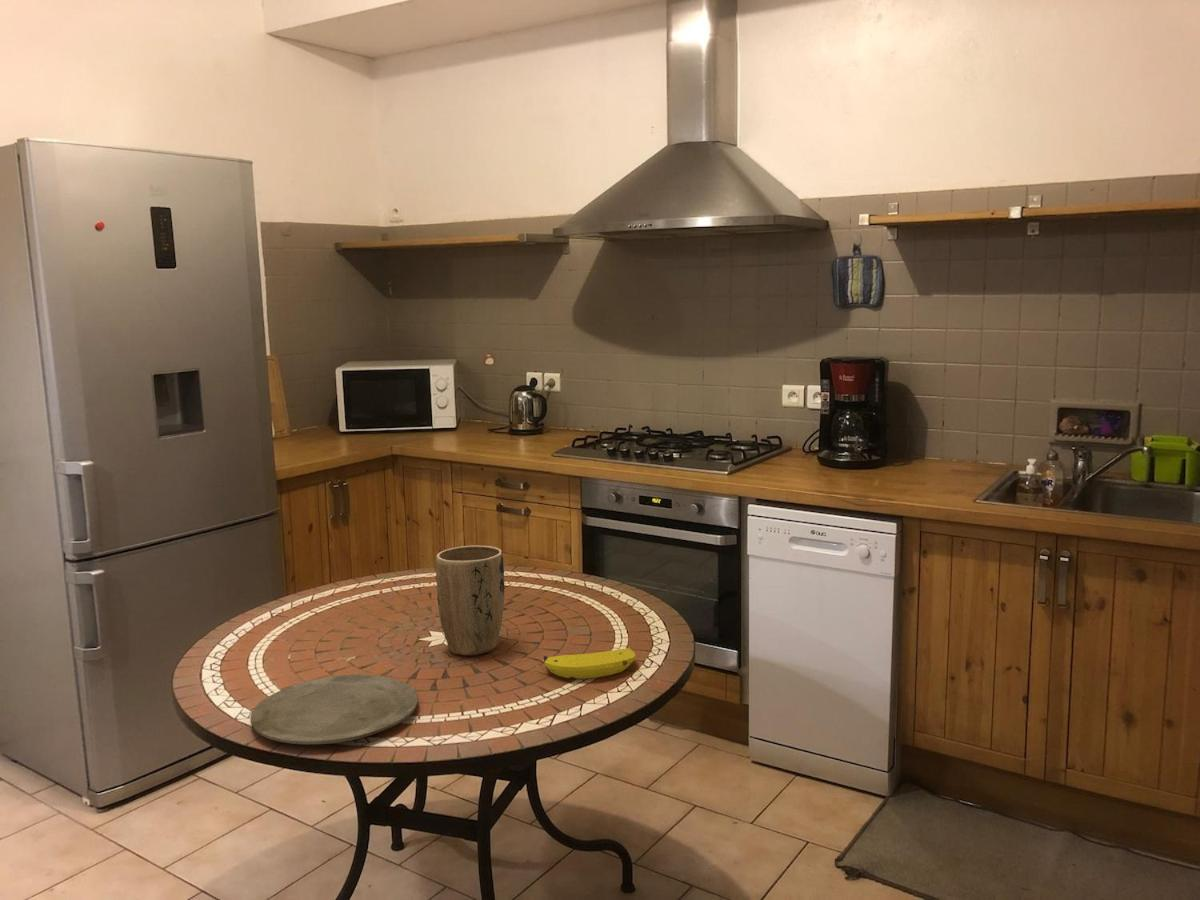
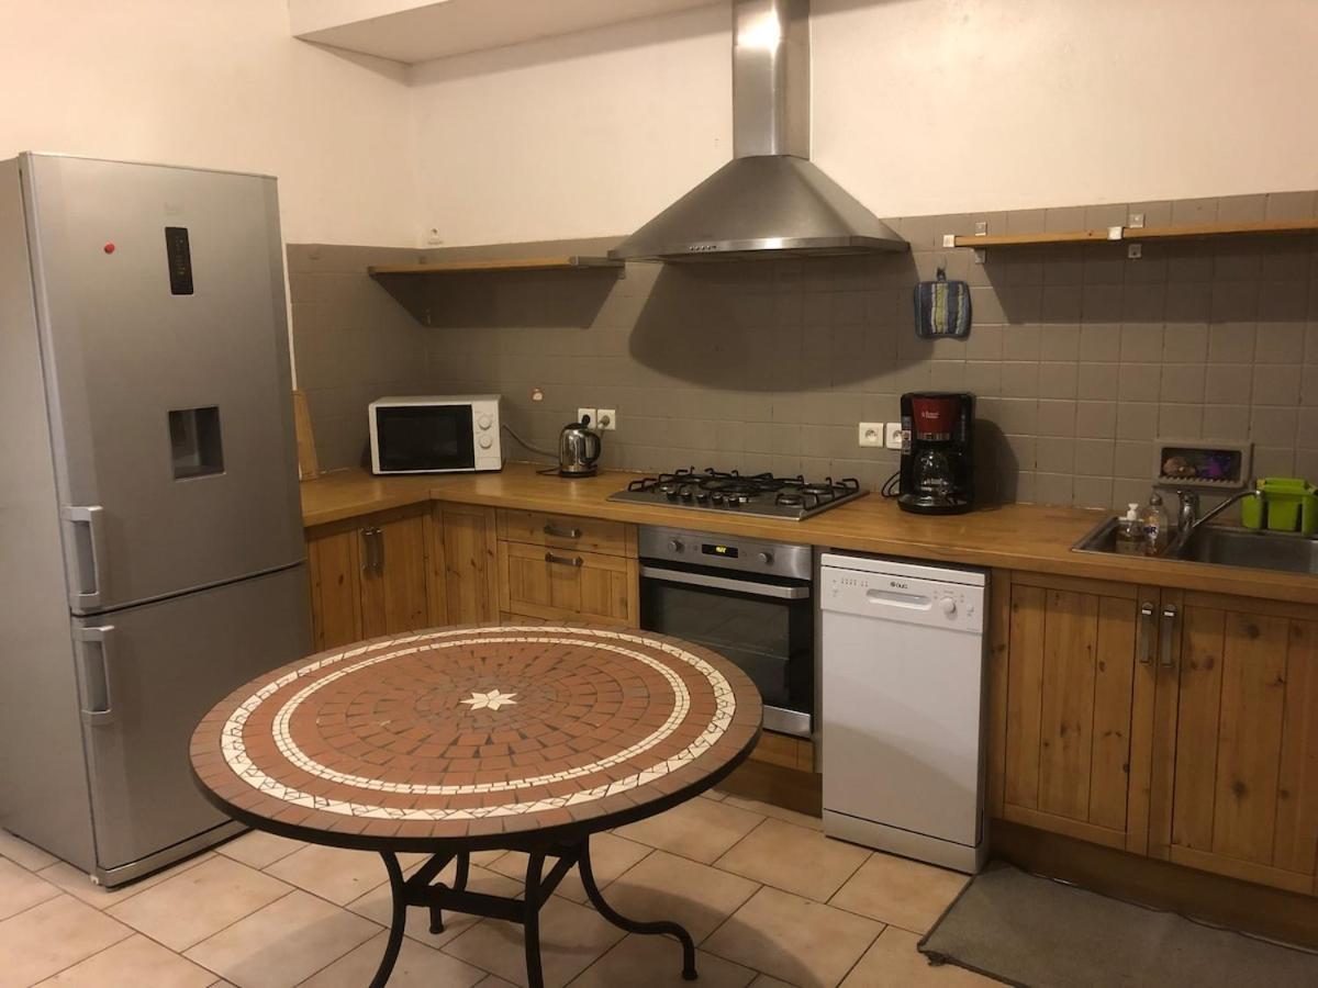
- plant pot (471, 600)
- plate (336, 709)
- banana (589, 655)
